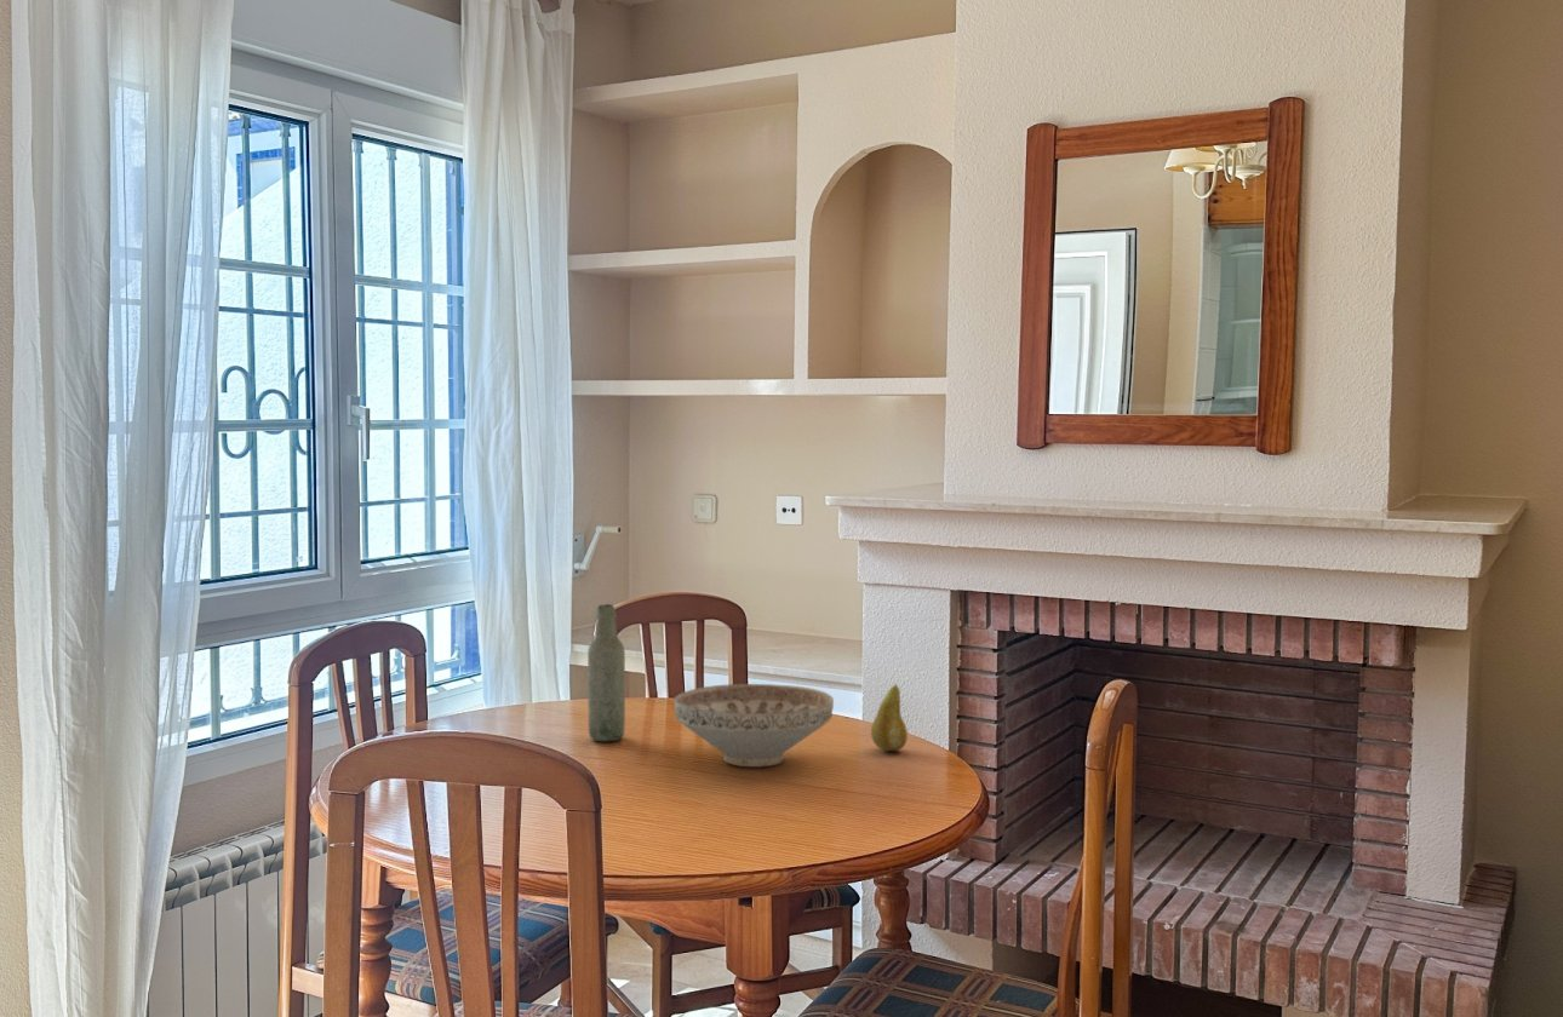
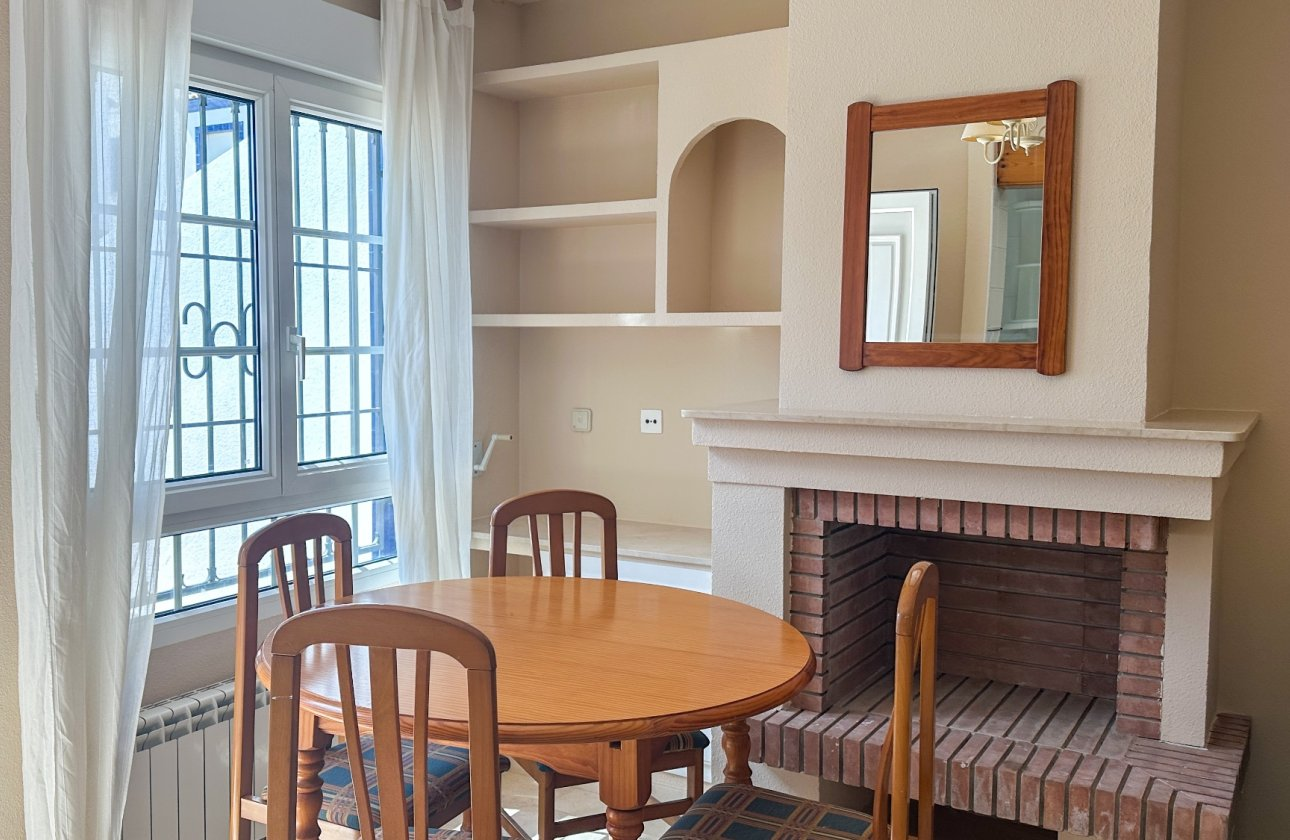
- bottle (606, 671)
- fruit (889, 718)
- decorative bowl (752, 728)
